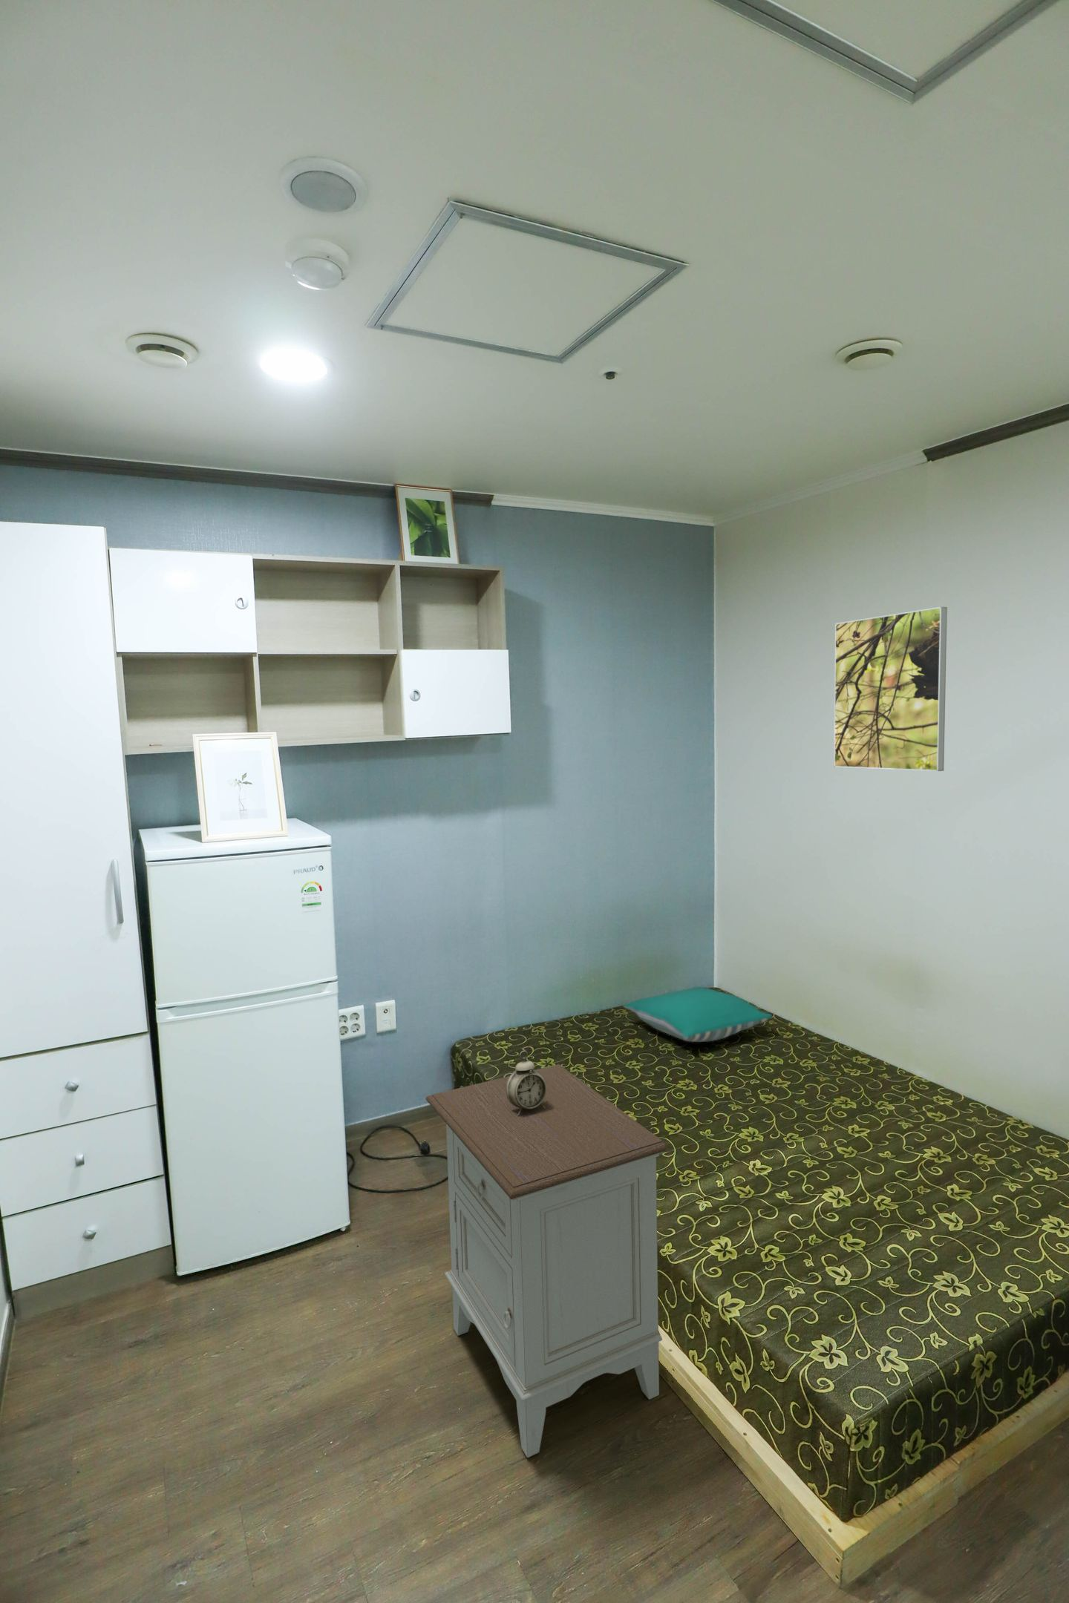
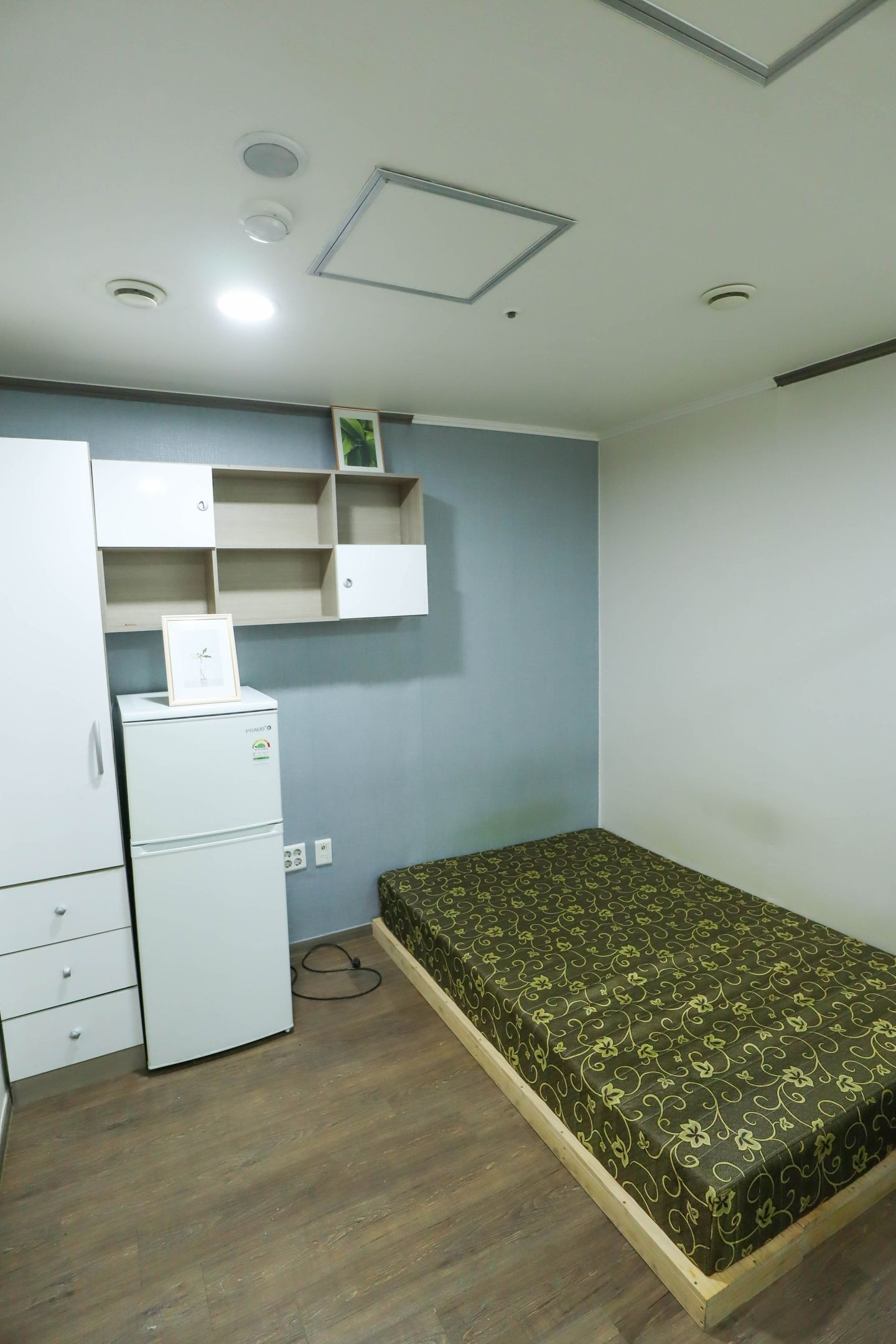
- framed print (885, 693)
- pillow (694, 1011)
- nightstand (540, 1242)
- alarm clock (526, 1079)
